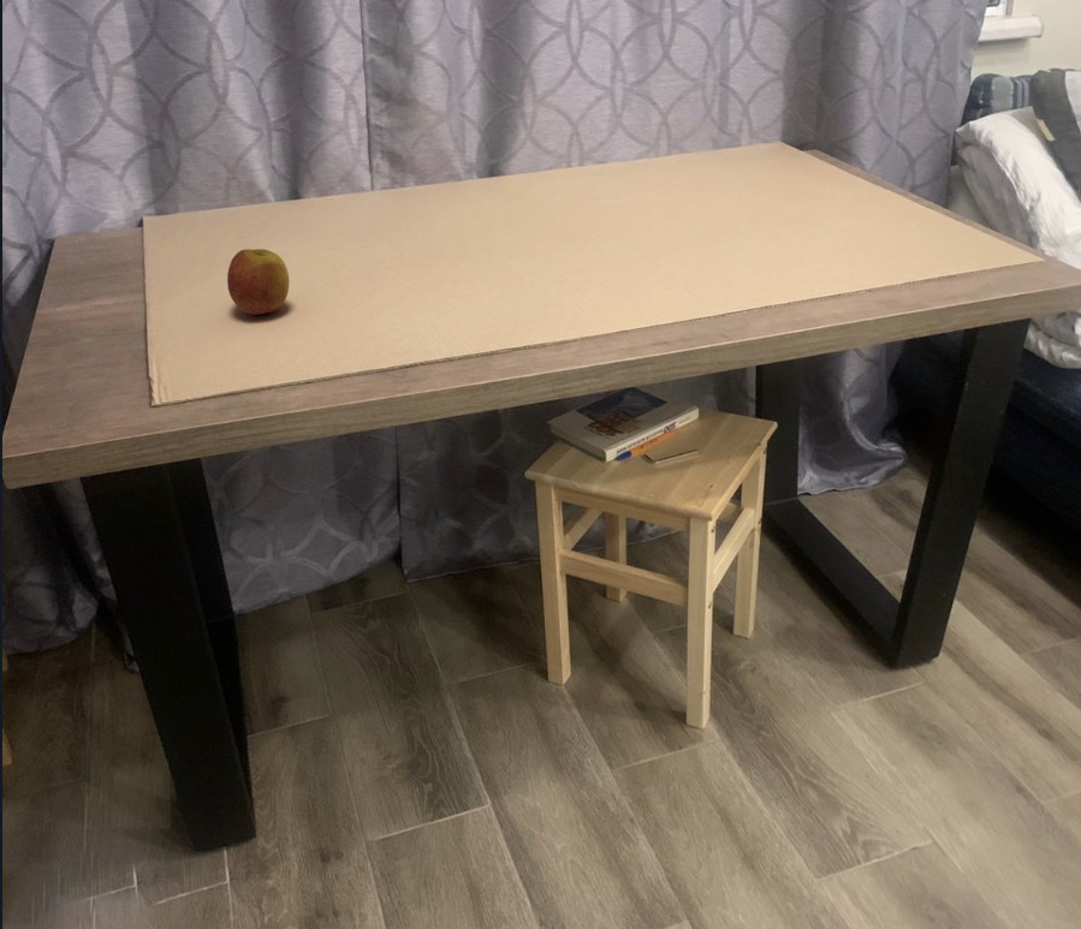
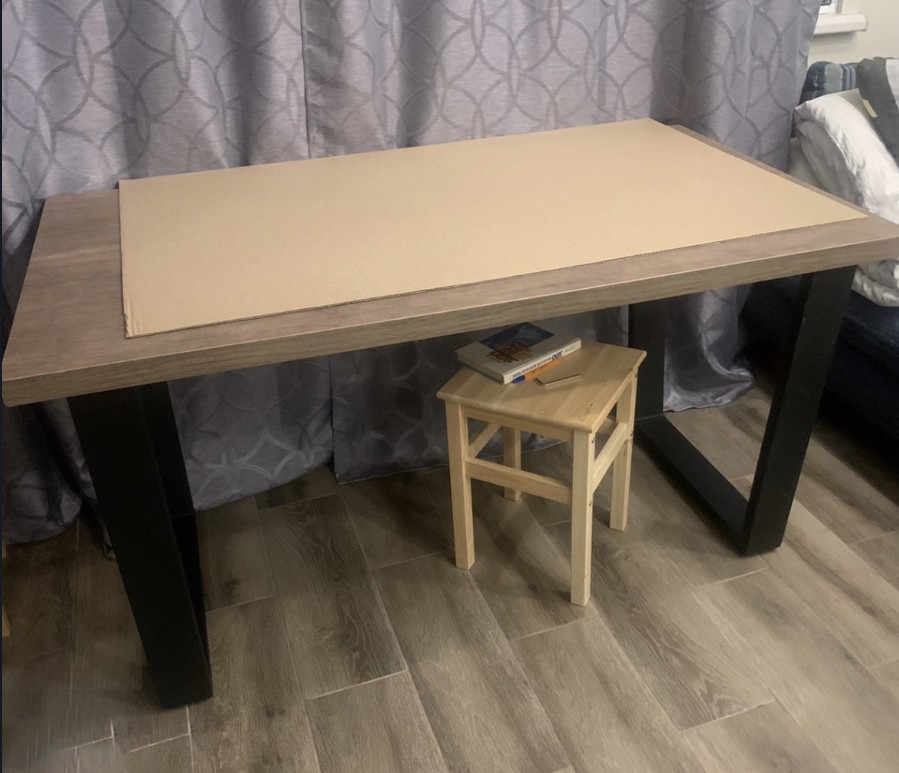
- apple (256, 280)
